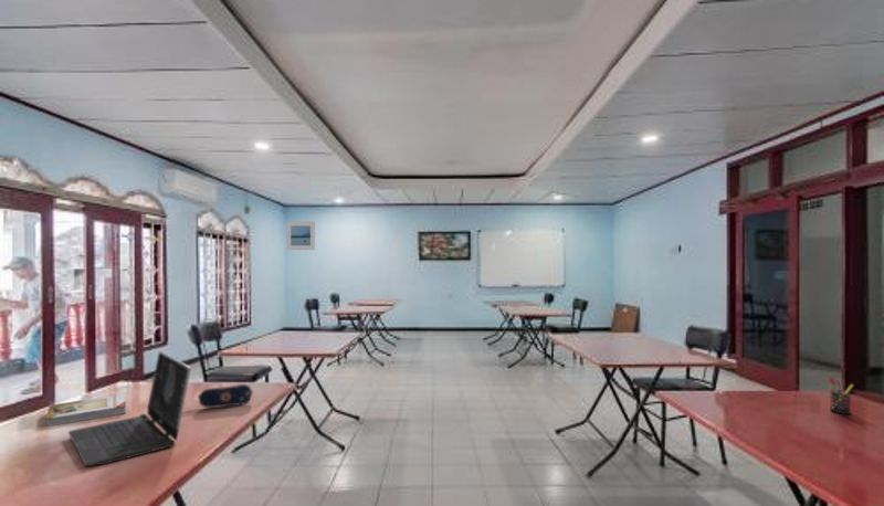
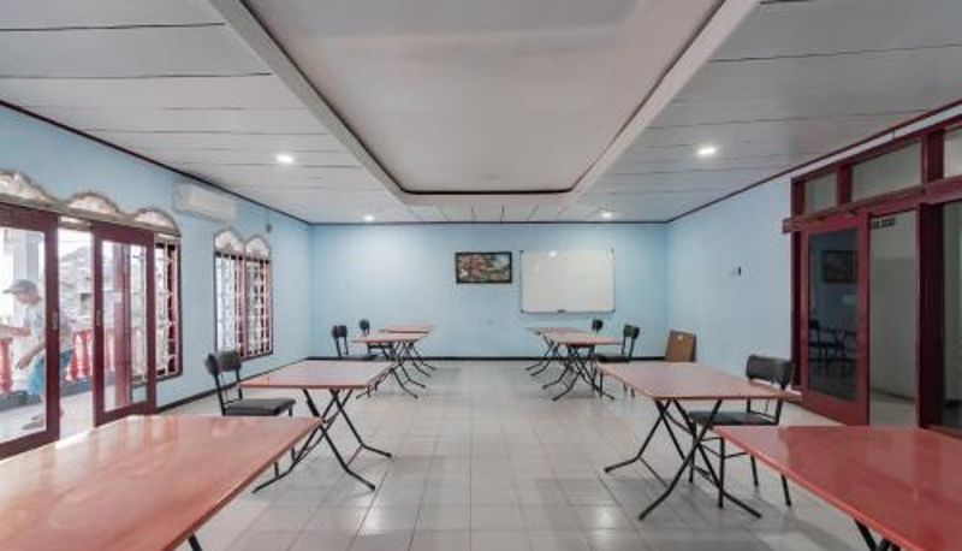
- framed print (301, 235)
- pencil case (225, 396)
- book (87, 409)
- pen holder (838, 394)
- laptop computer (129, 418)
